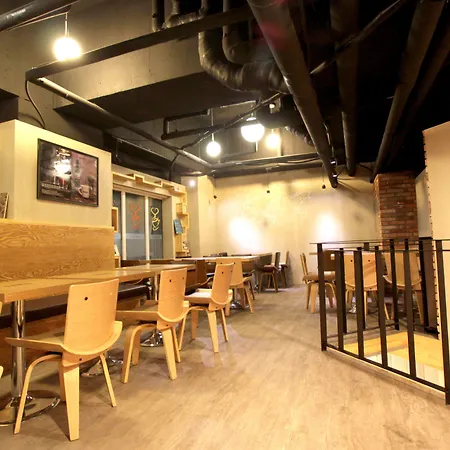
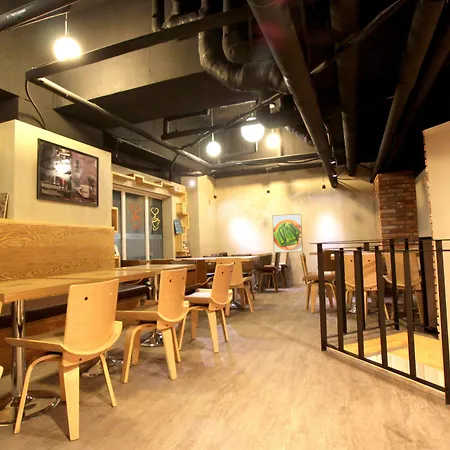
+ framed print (287, 233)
